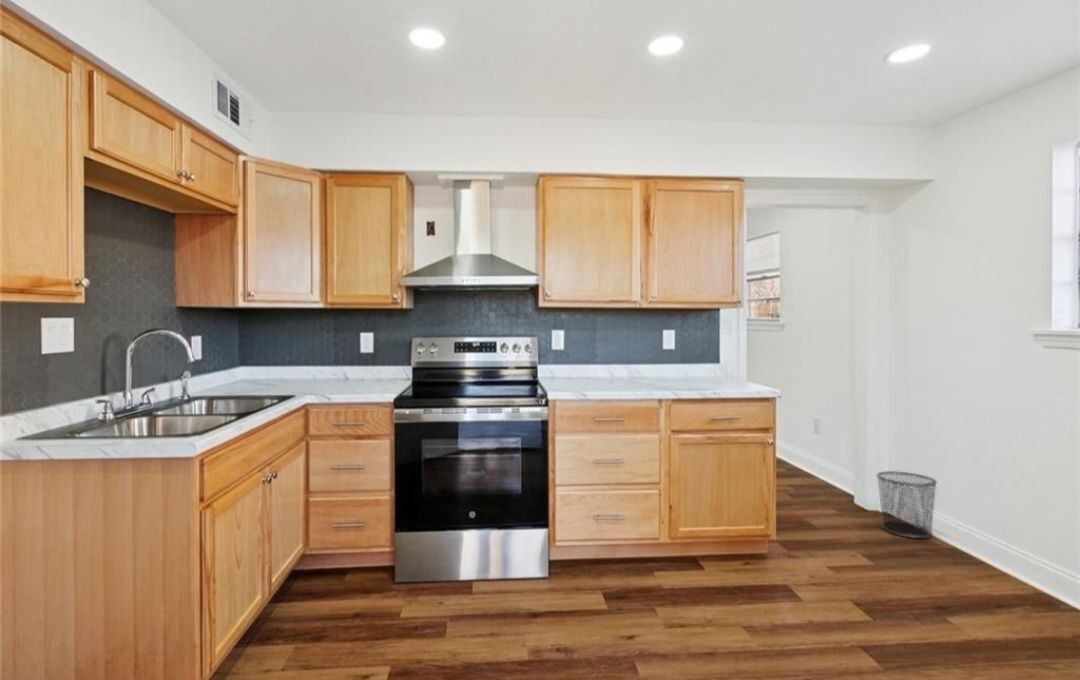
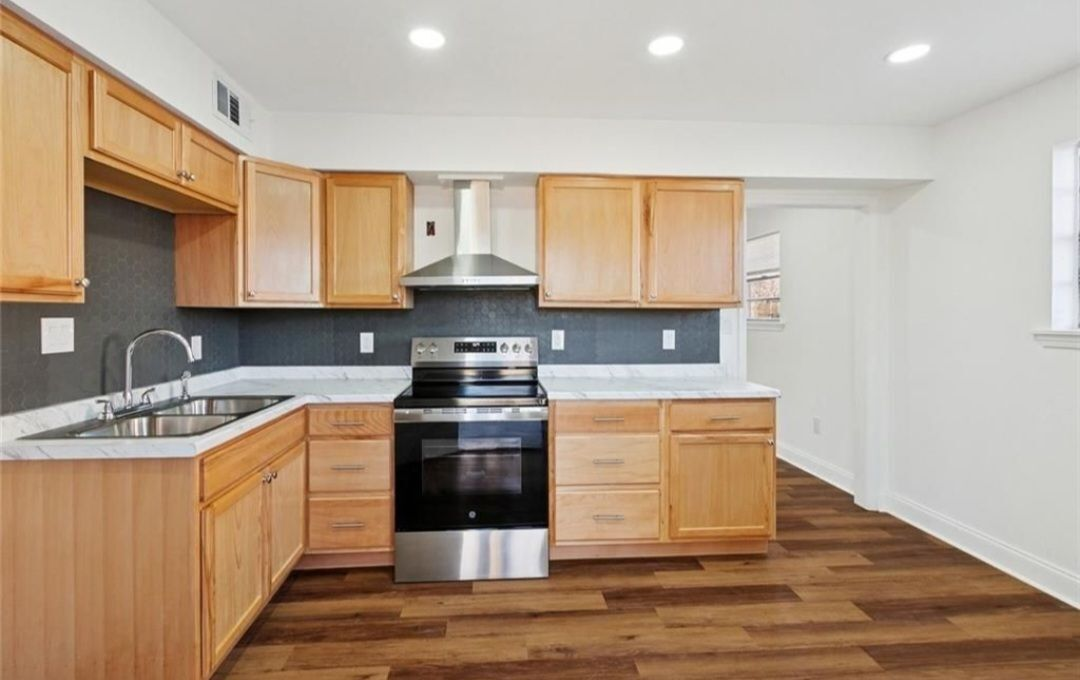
- waste bin (906, 503)
